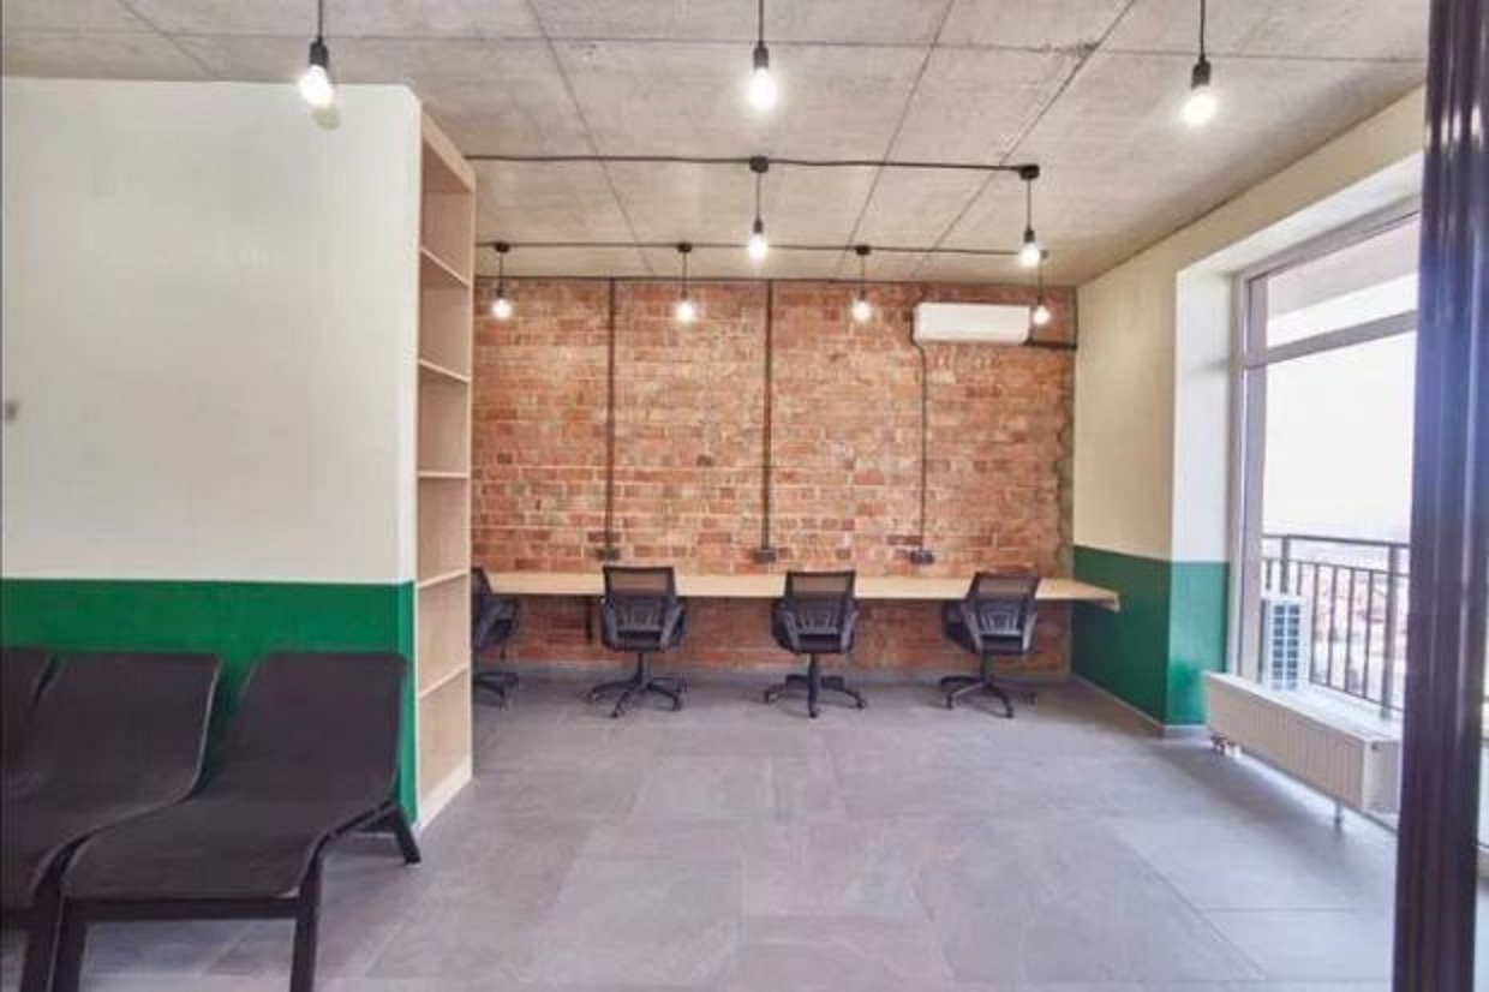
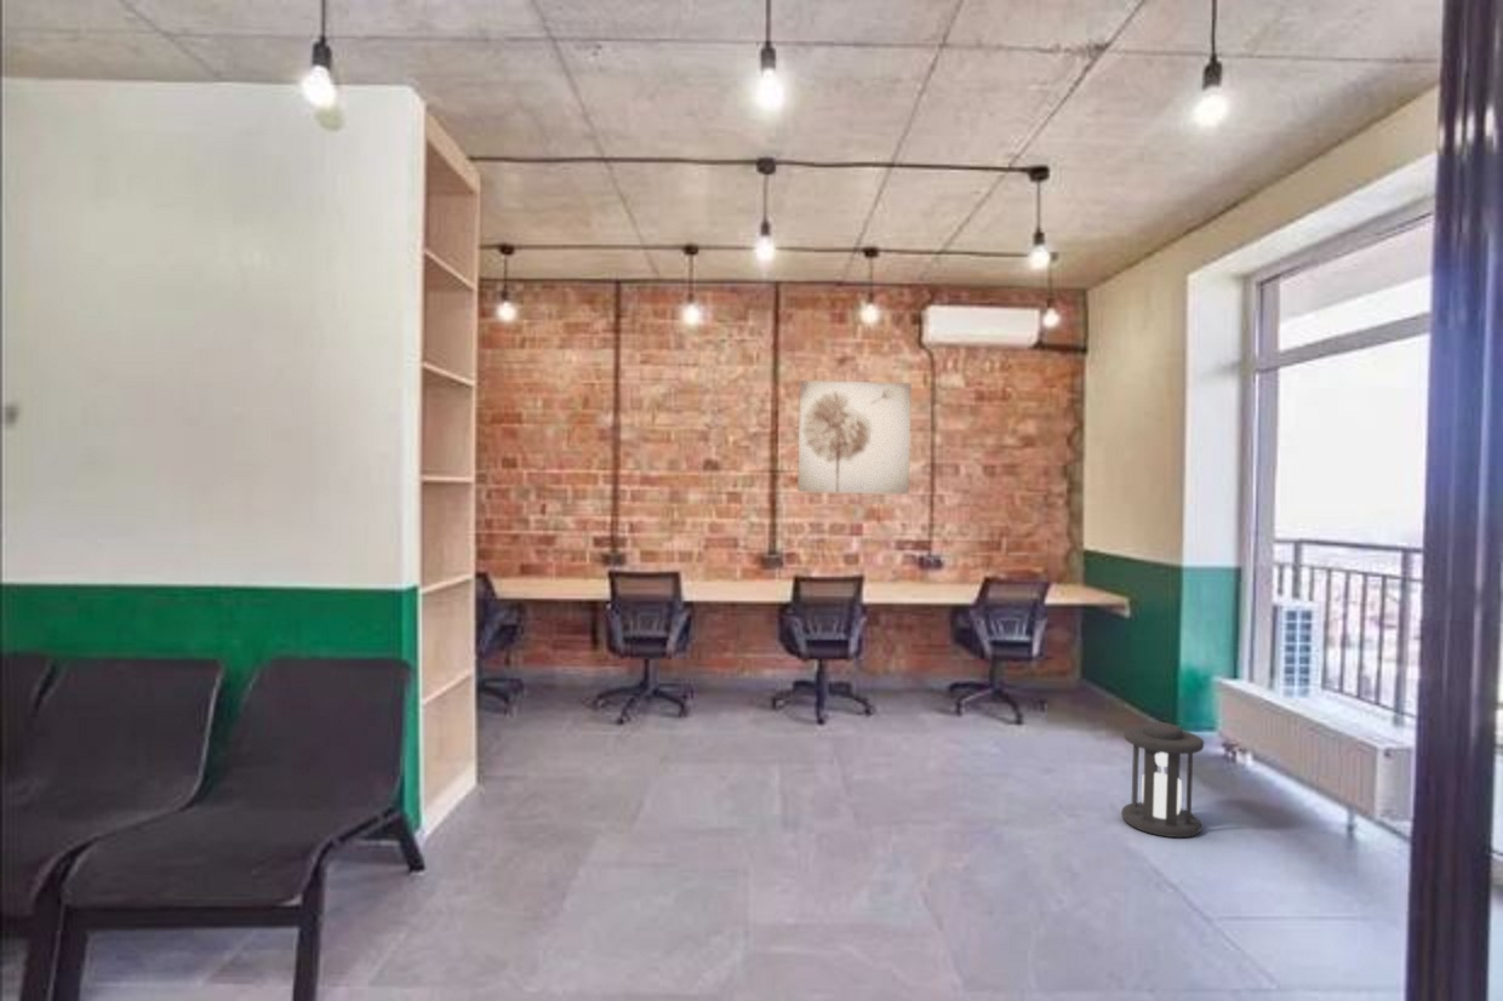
+ lantern (1161, 774)
+ wall art (853, 437)
